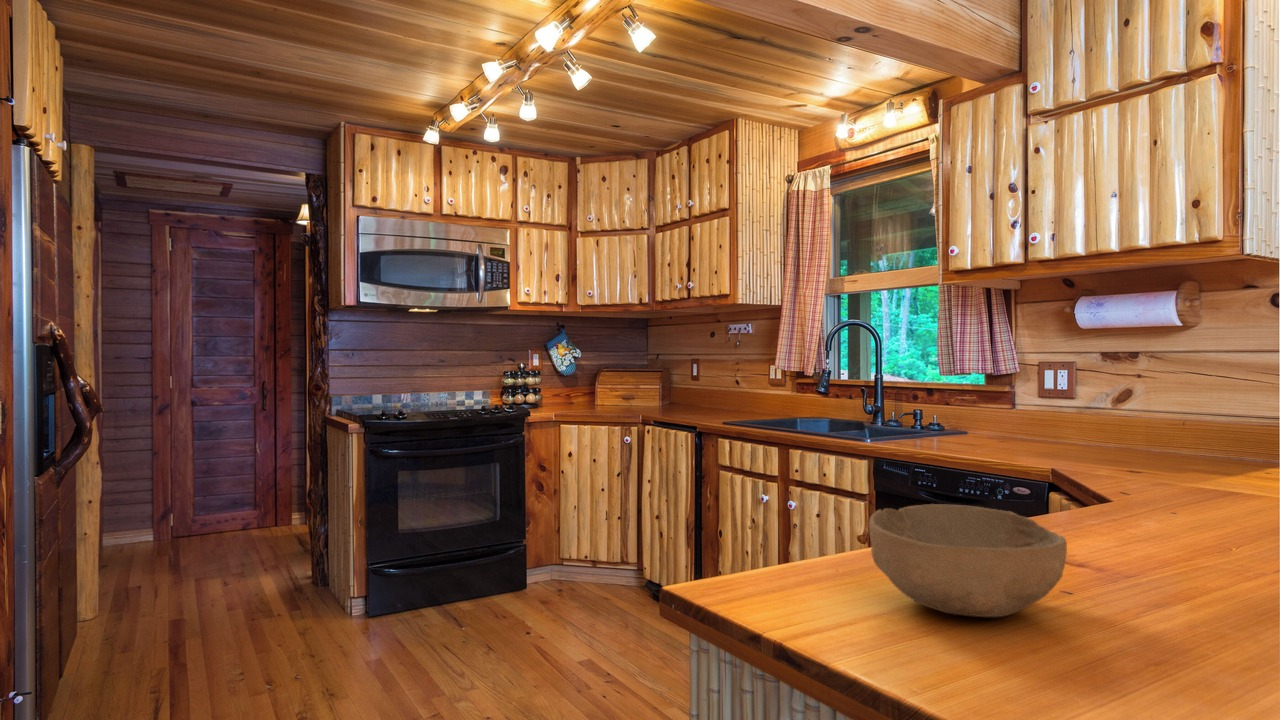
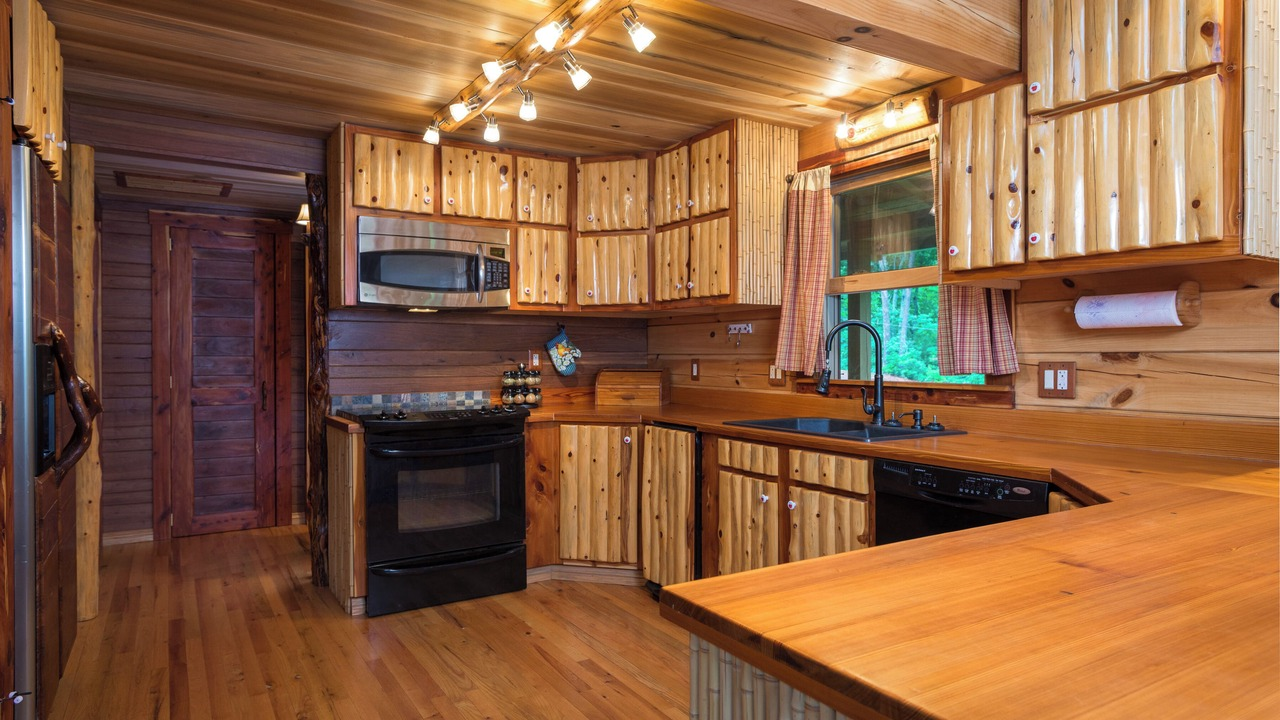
- bowl (963, 563)
